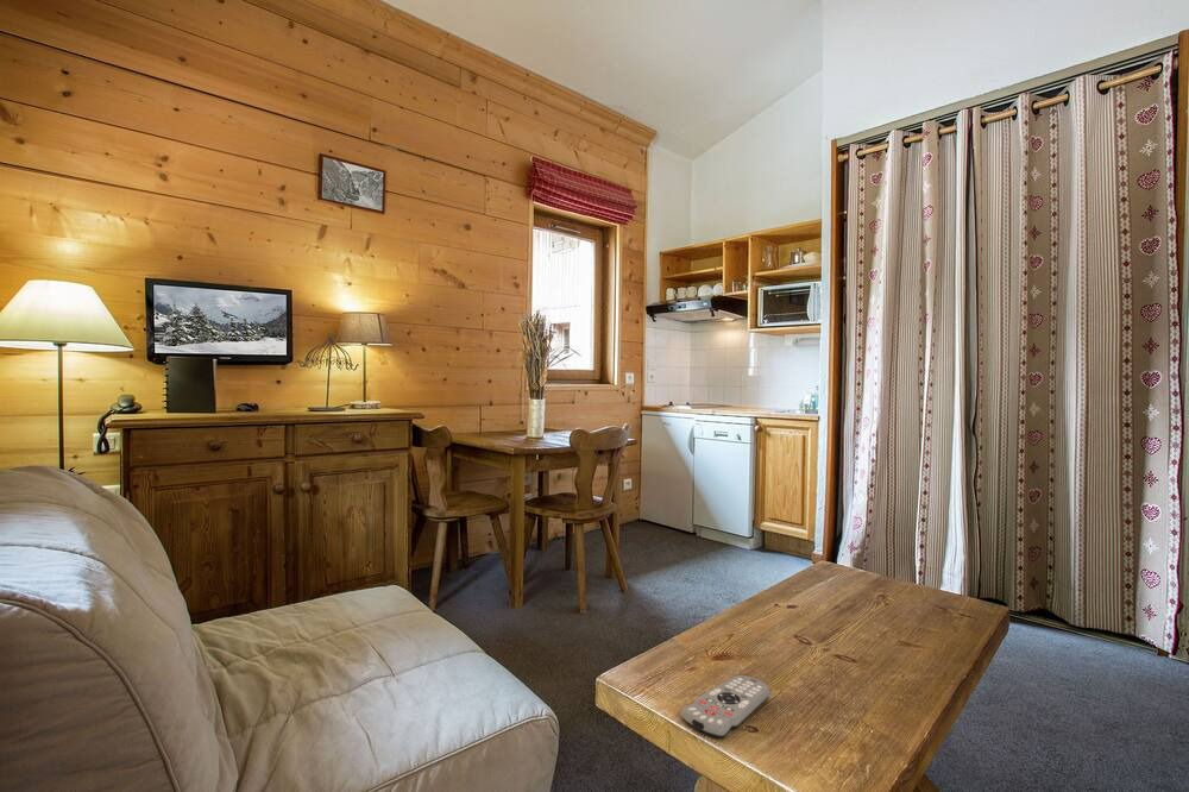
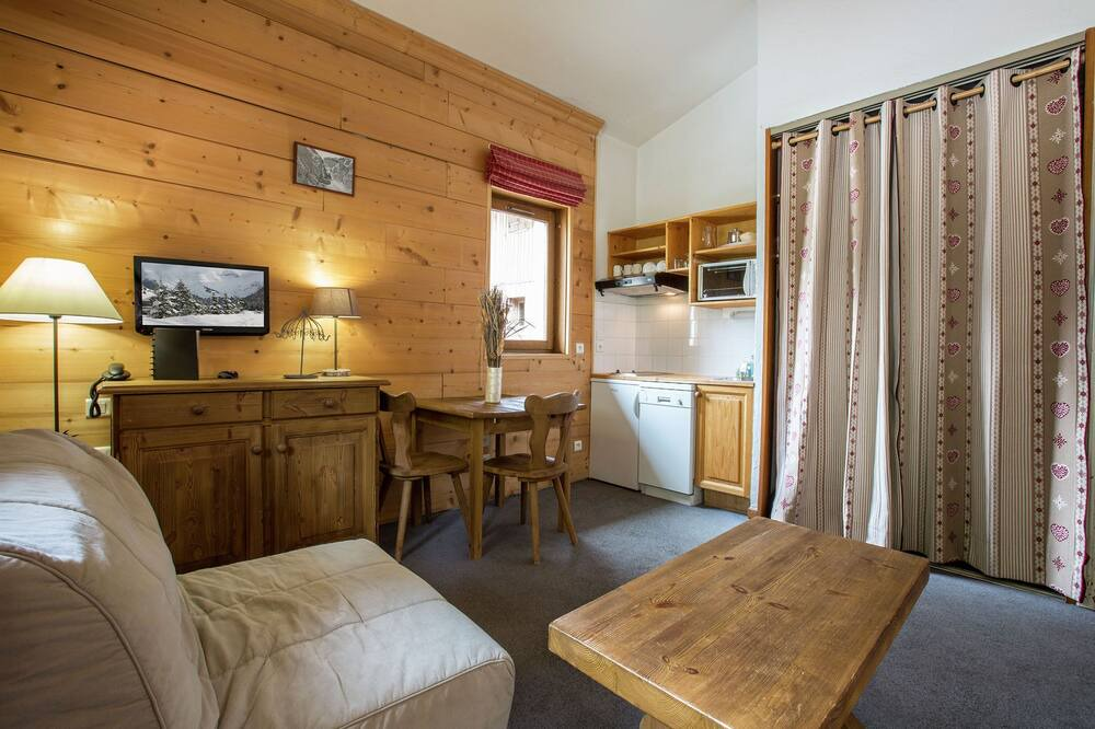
- remote control (729, 703)
